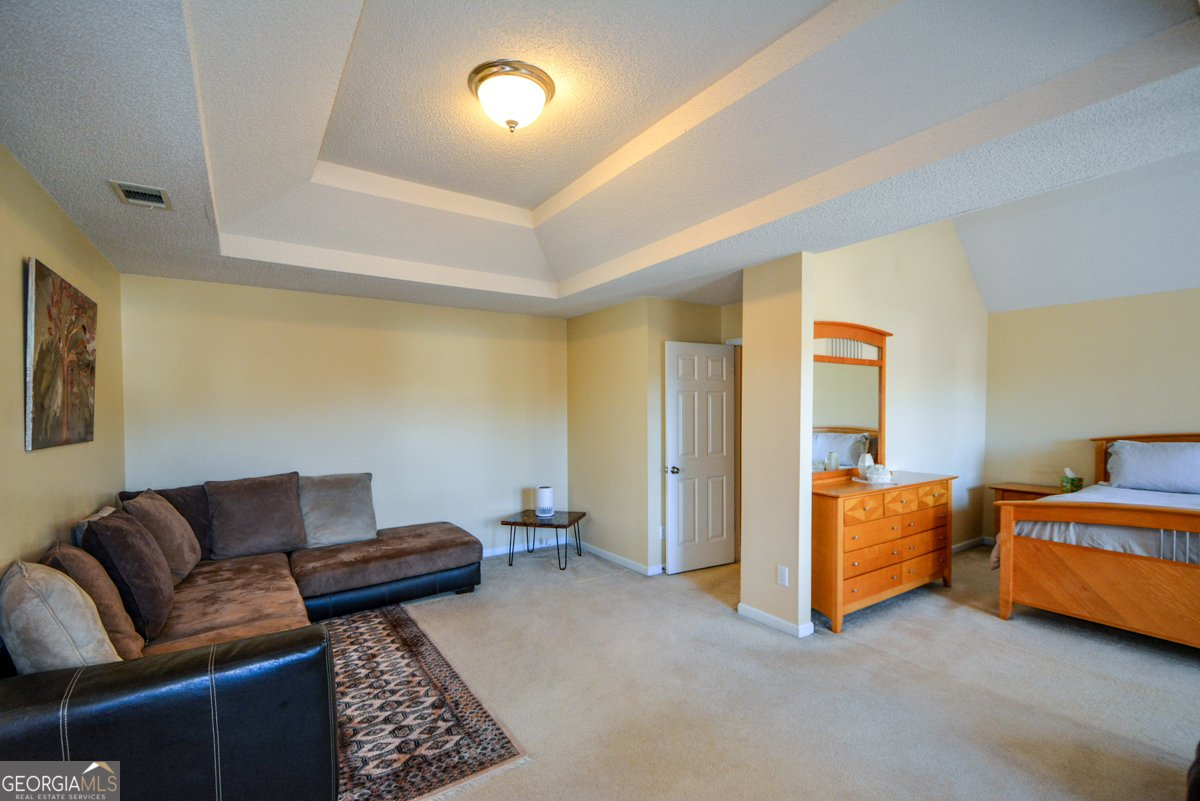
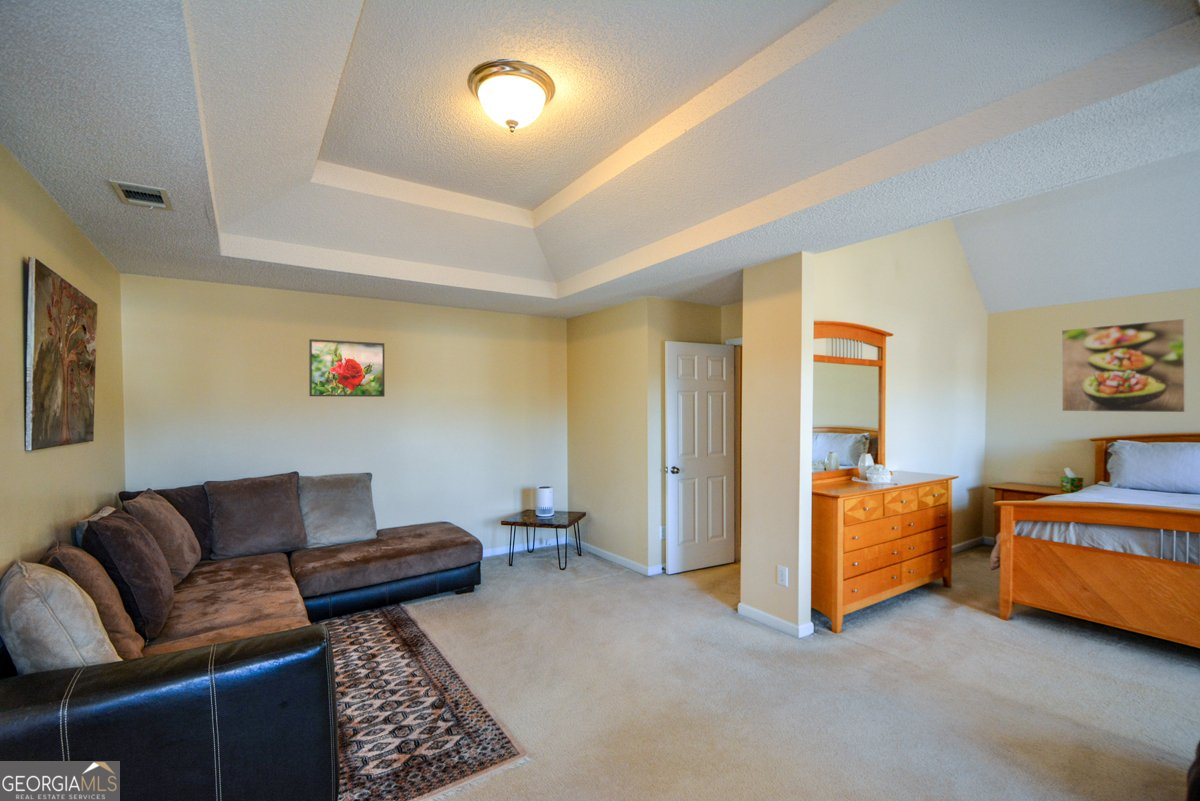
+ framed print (1119, 368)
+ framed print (348, 368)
